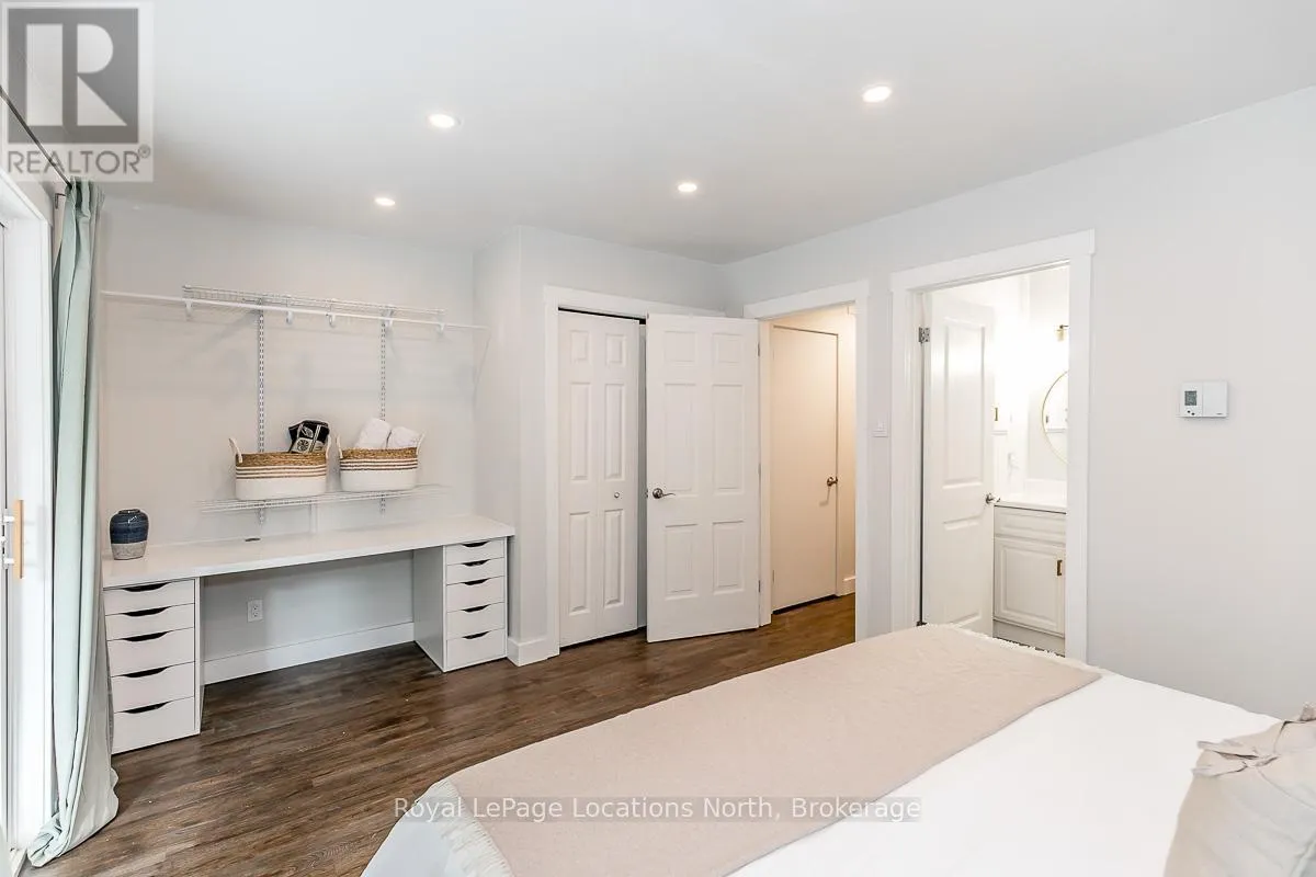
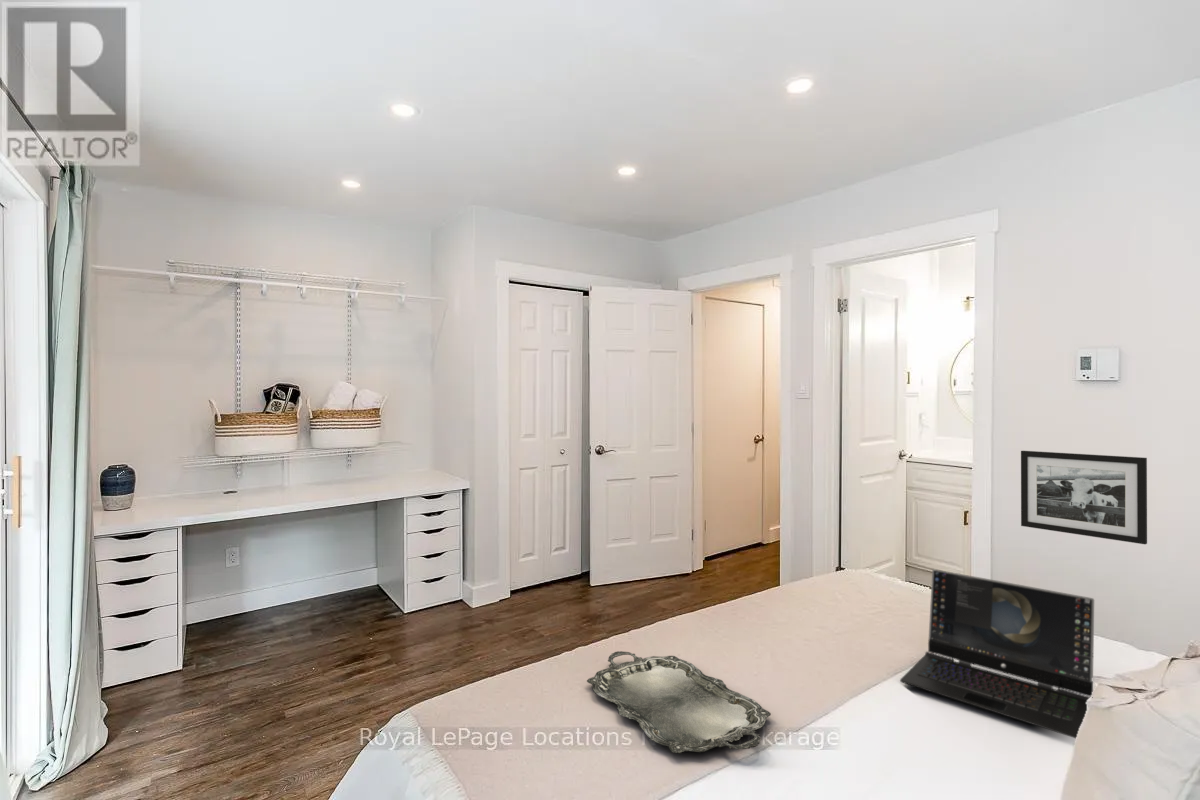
+ serving tray (673, 696)
+ picture frame (1079, 494)
+ laptop (995, 643)
